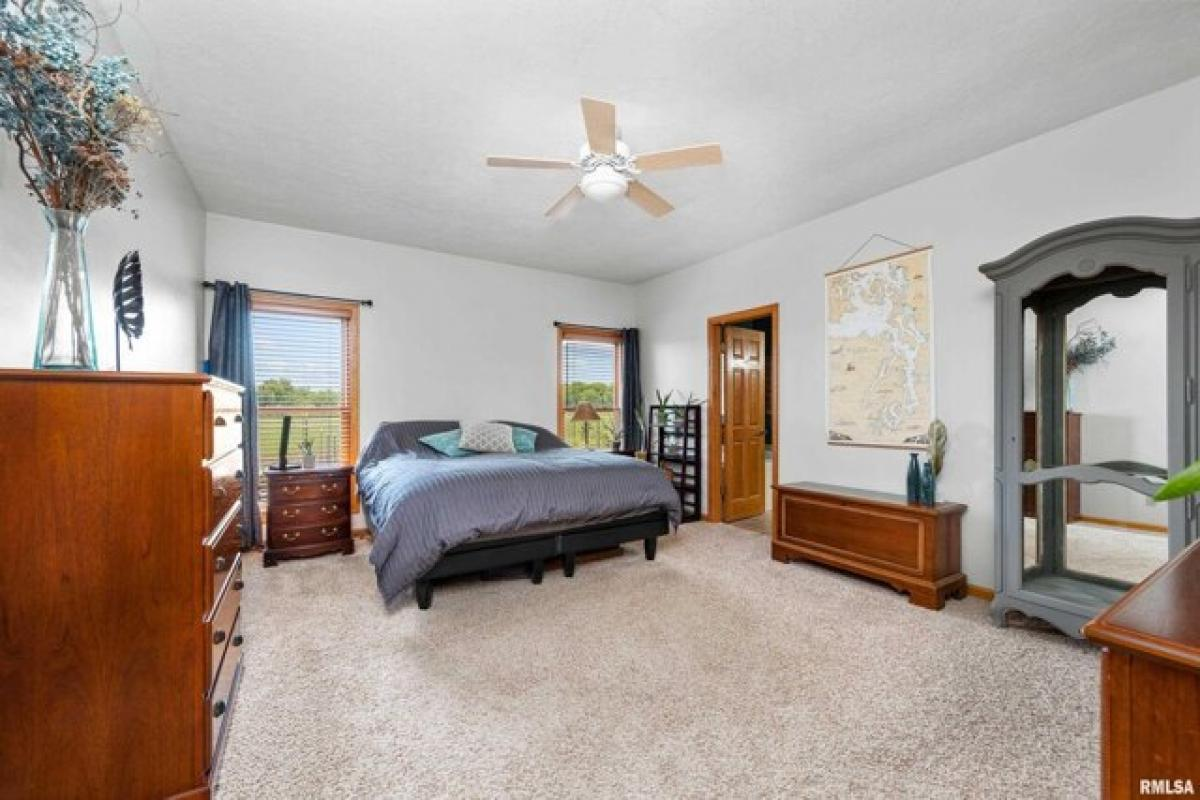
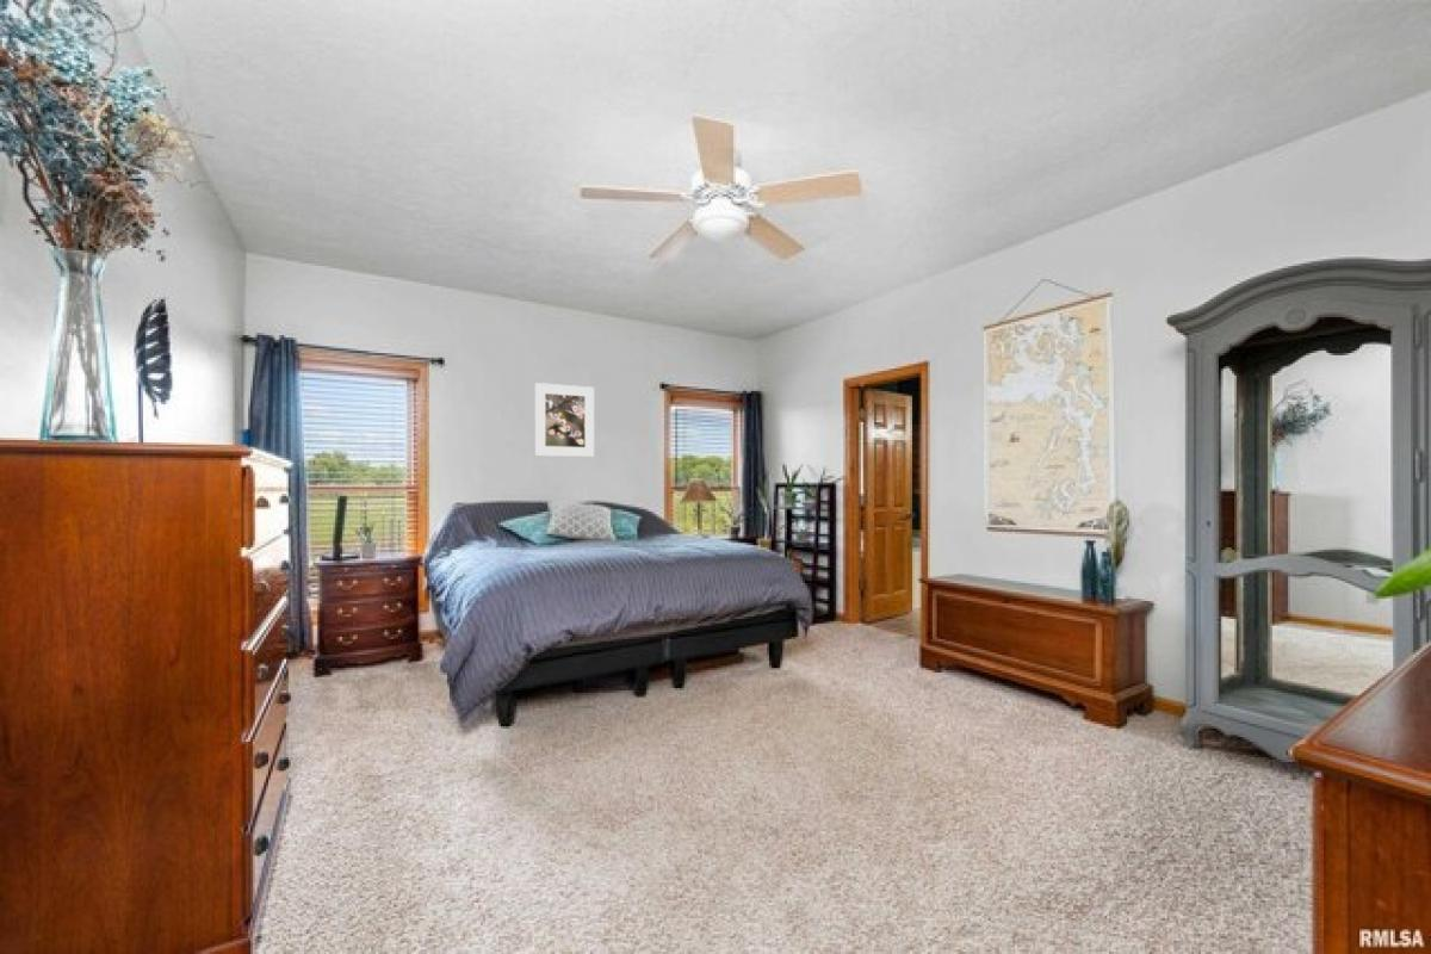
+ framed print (564, 420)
